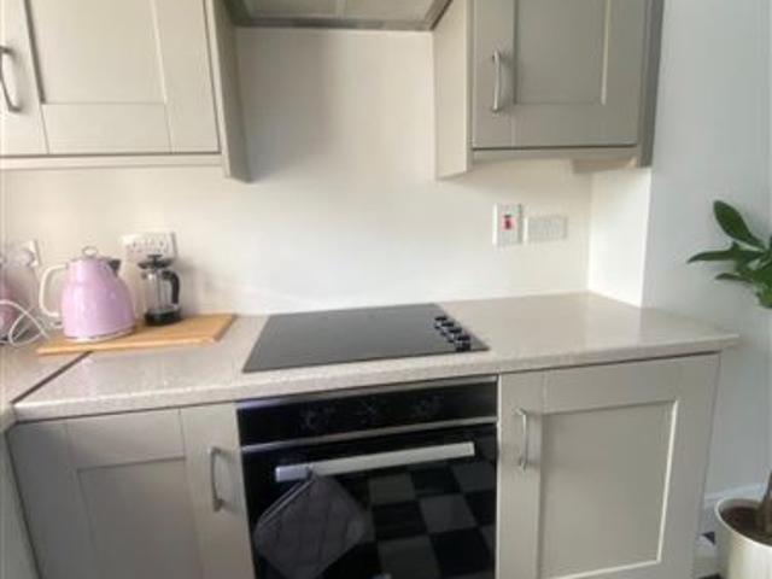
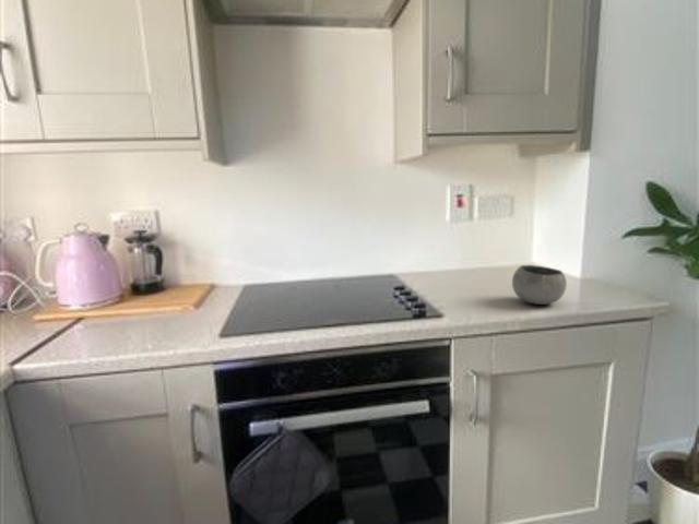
+ bowl (537, 285)
